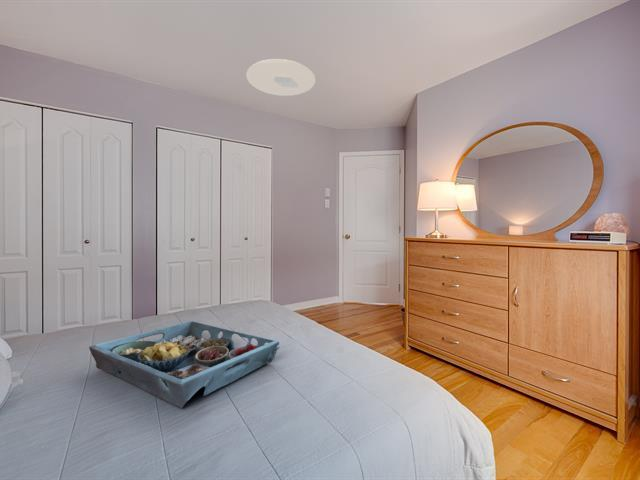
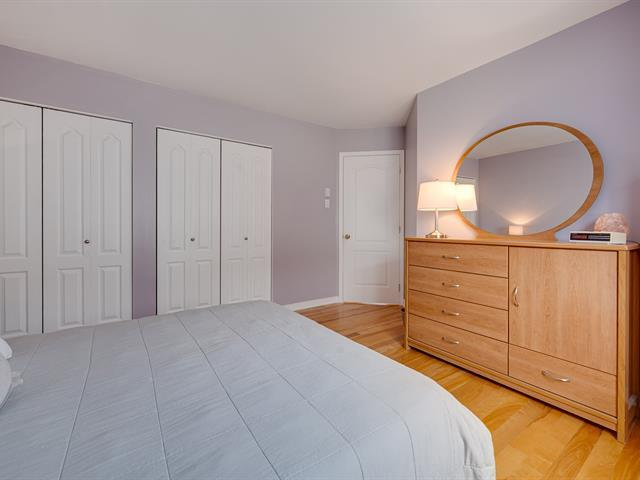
- serving tray (186, 353)
- ceiling light (281, 76)
